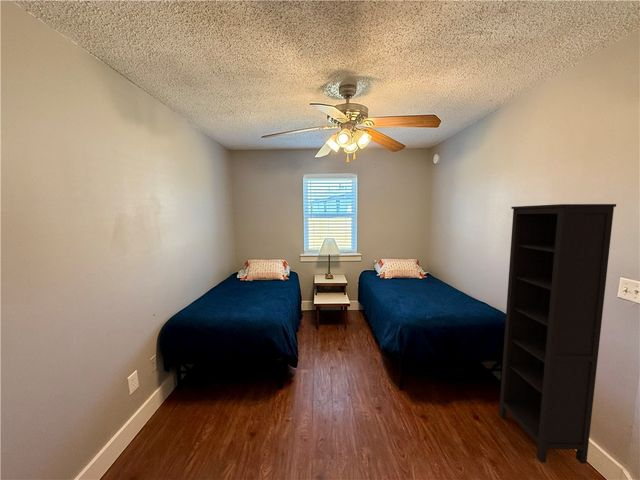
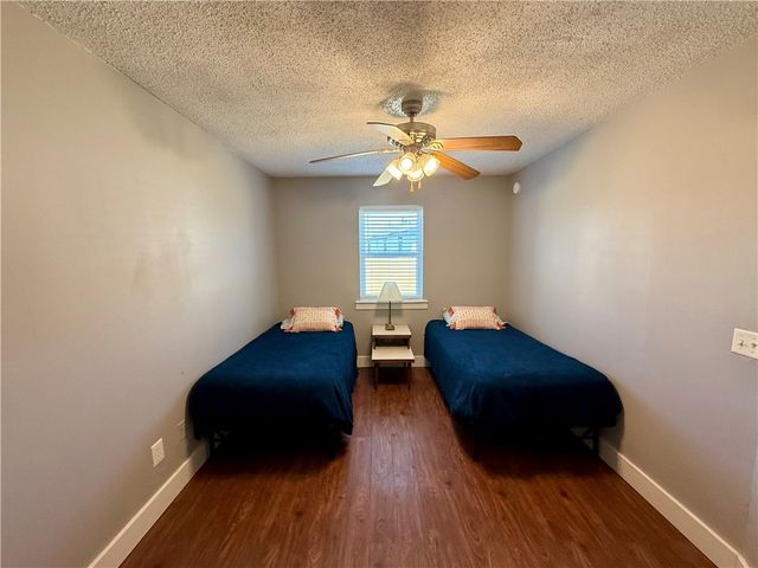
- bookcase (547, 325)
